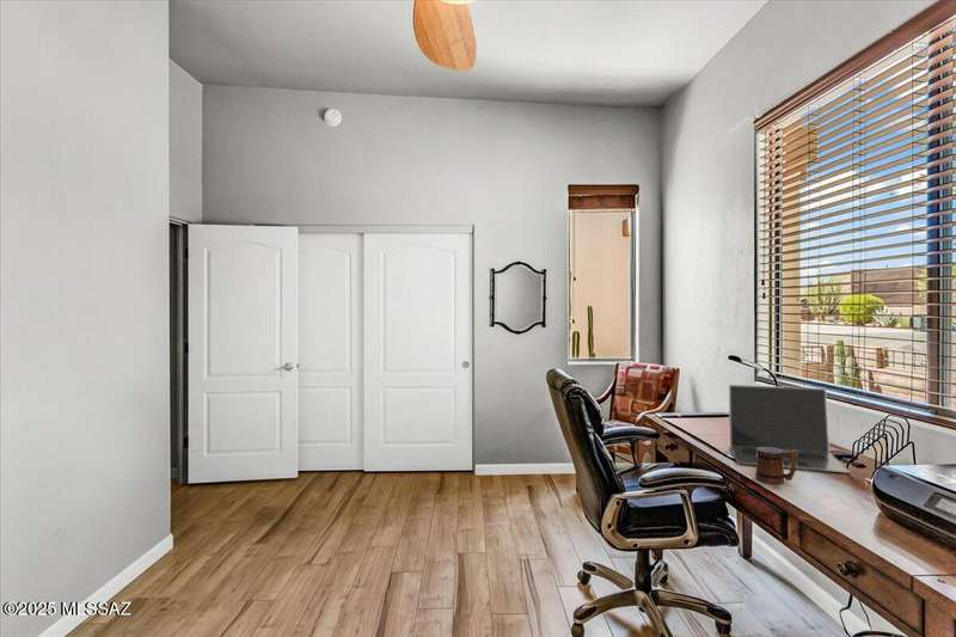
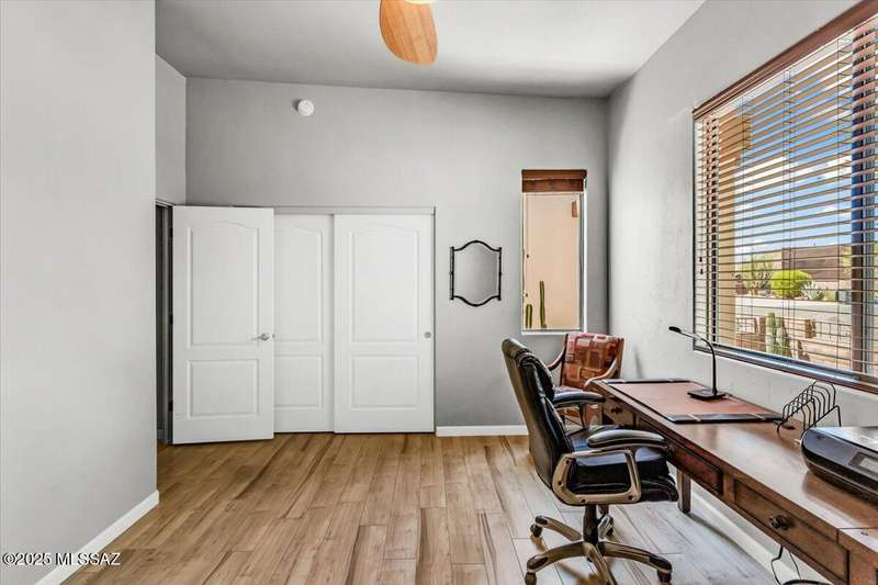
- laptop (783, 424)
- mug (776, 464)
